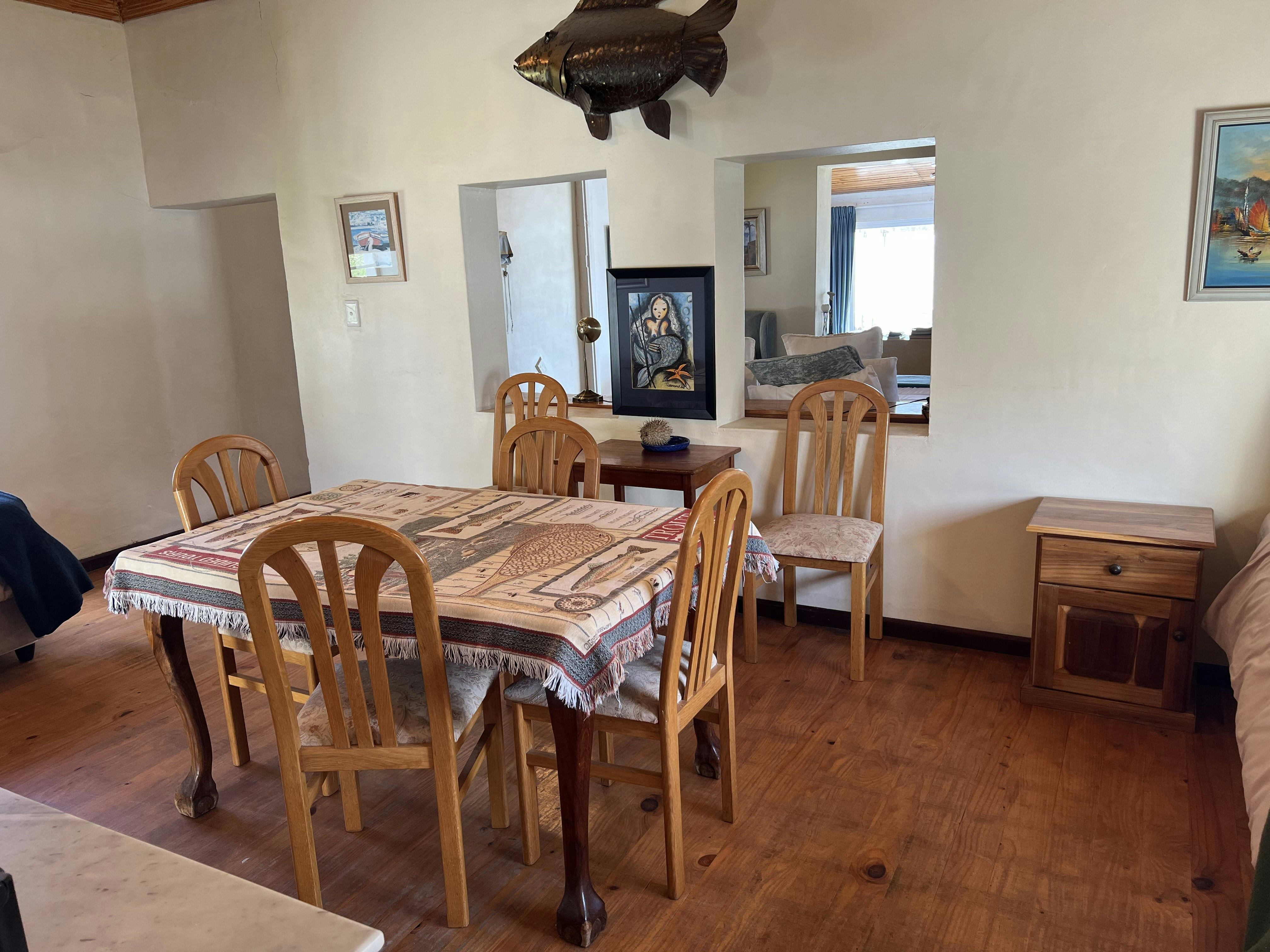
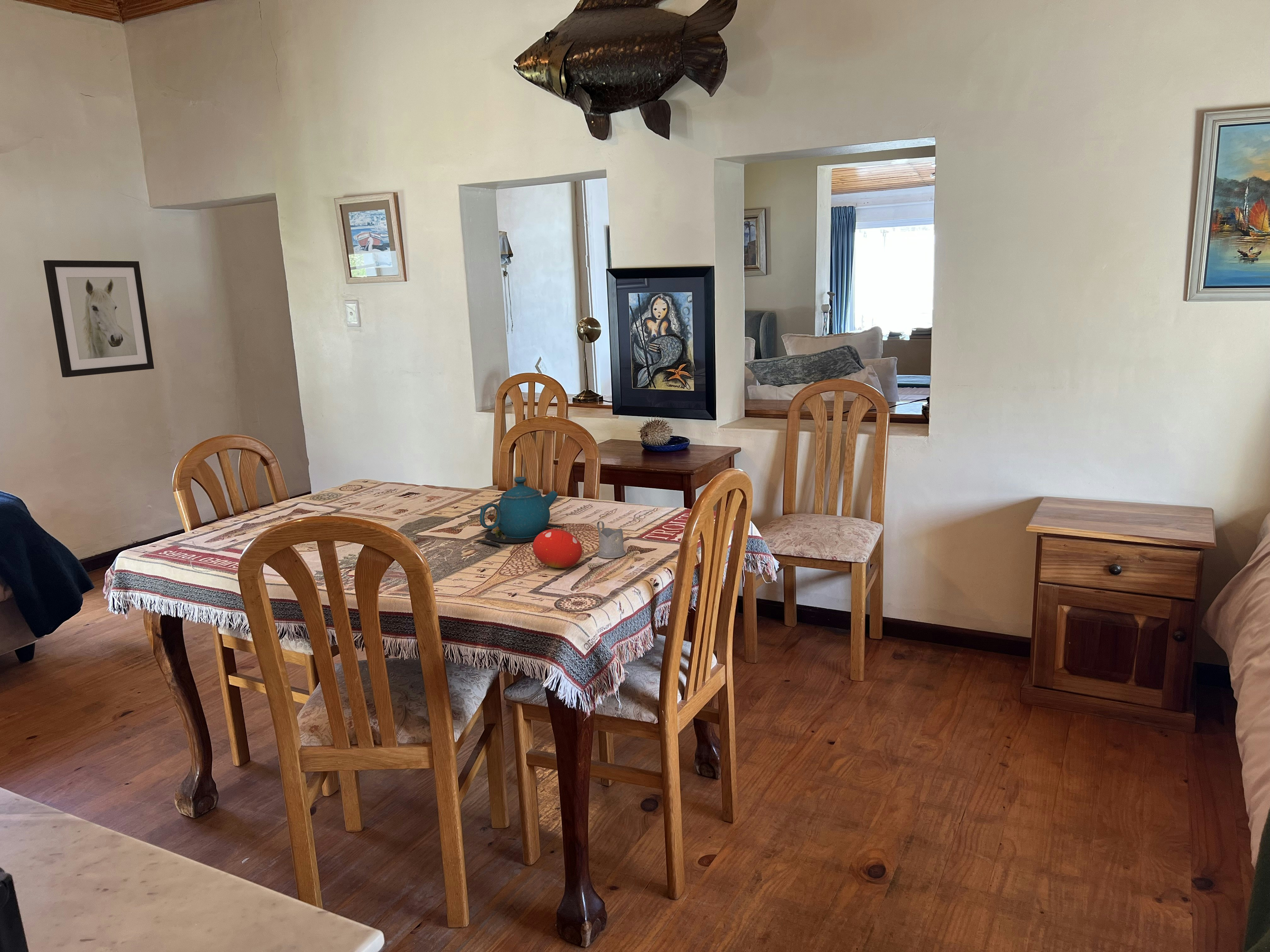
+ tea glass holder (609, 534)
+ wall art (101, 317)
+ teapot (518, 506)
+ fruit (557, 546)
